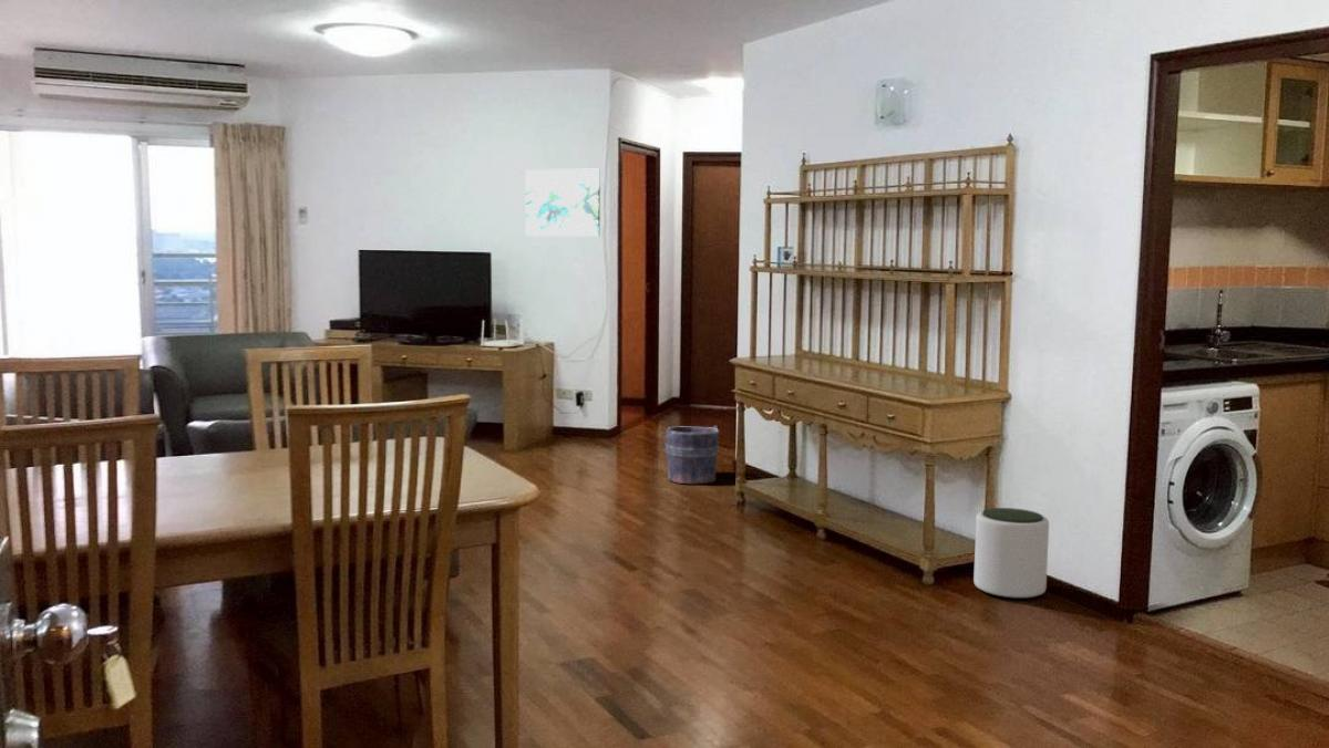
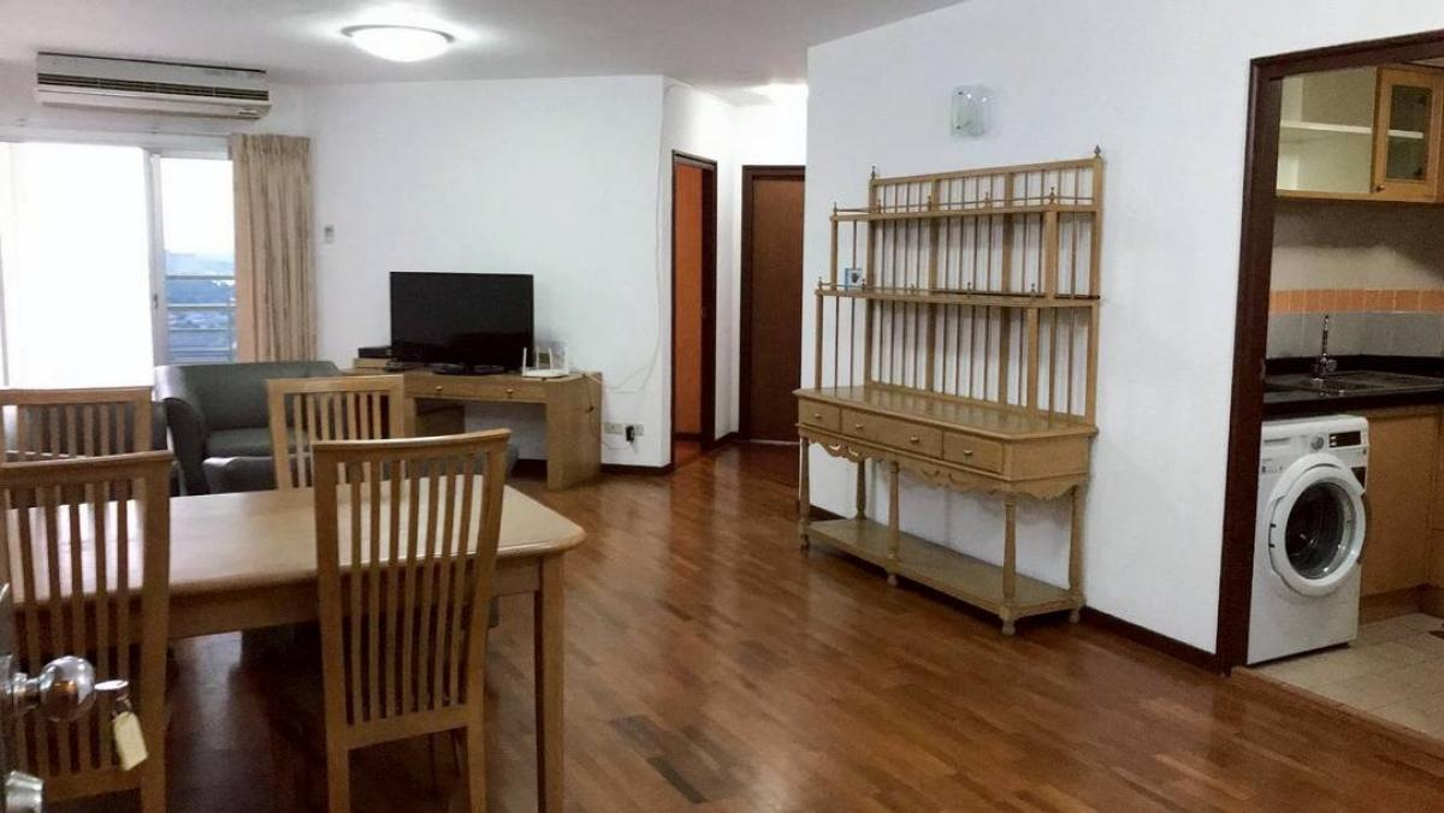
- wall art (562, 202)
- plant pot (1010, 552)
- bucket (691, 453)
